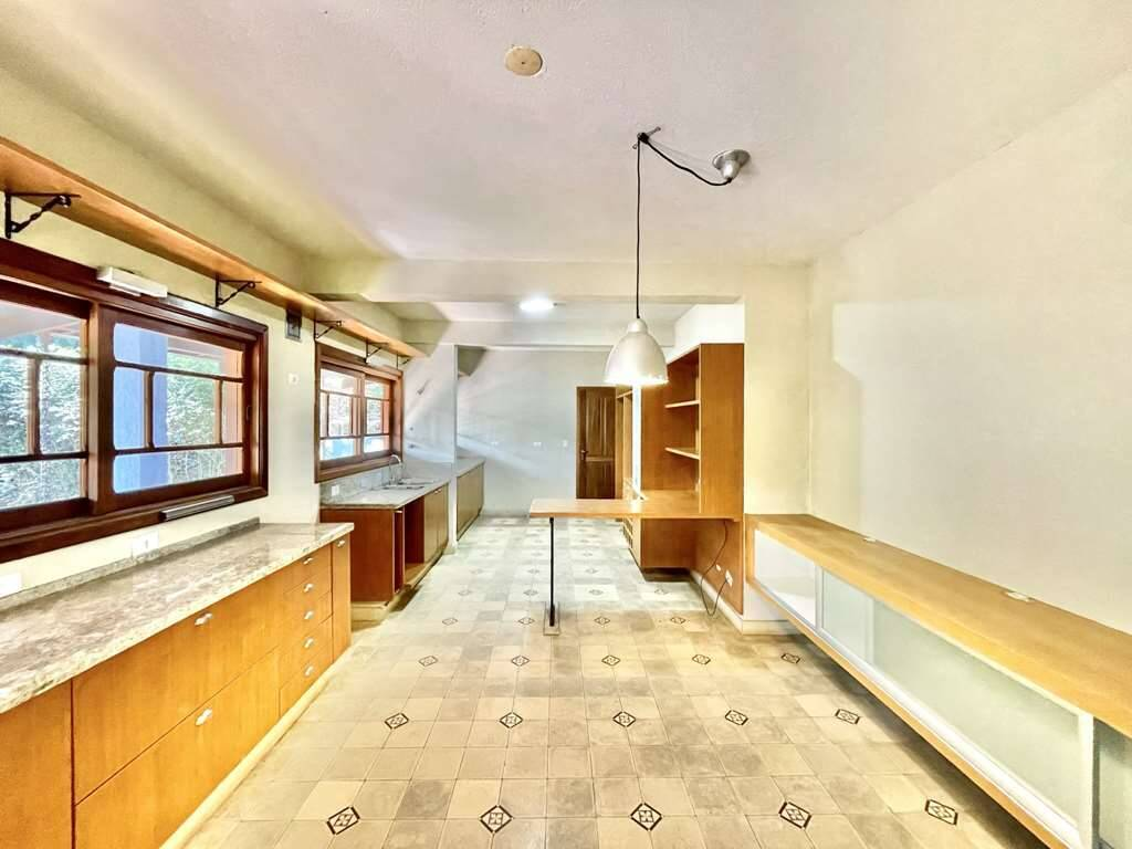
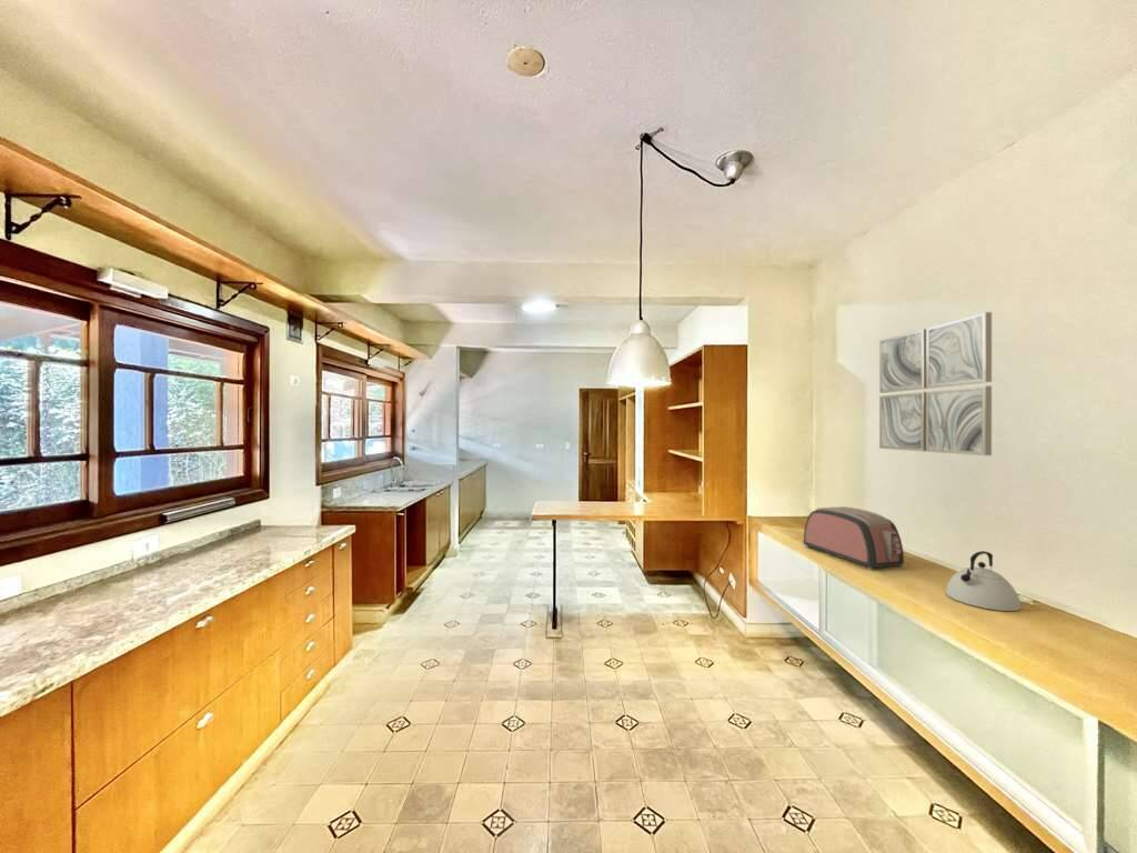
+ wall art (927, 391)
+ kettle (980, 575)
+ toaster (852, 533)
